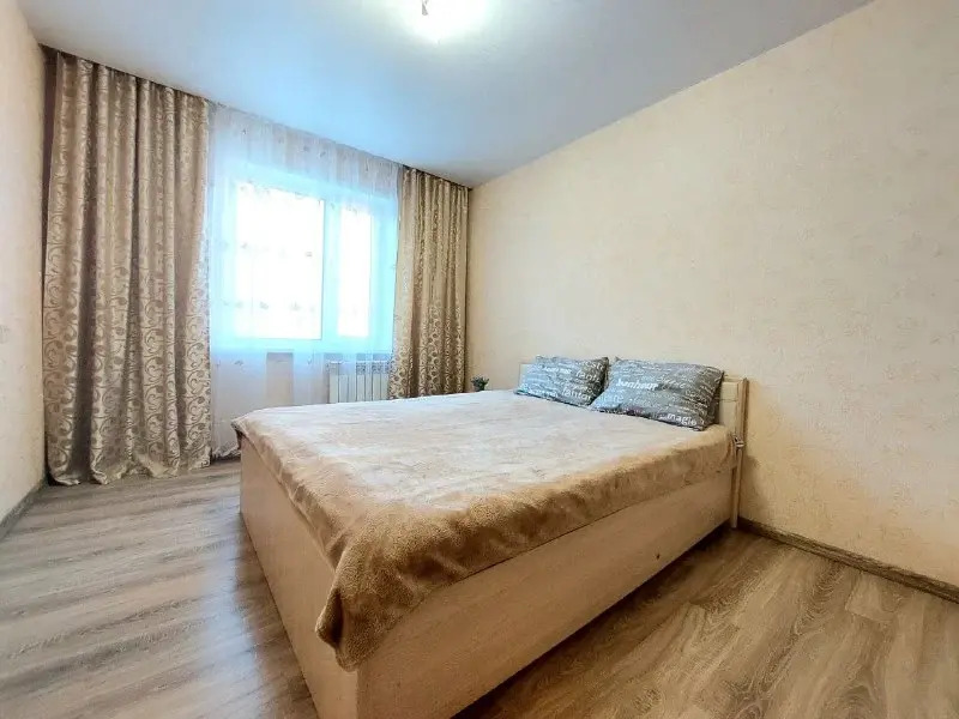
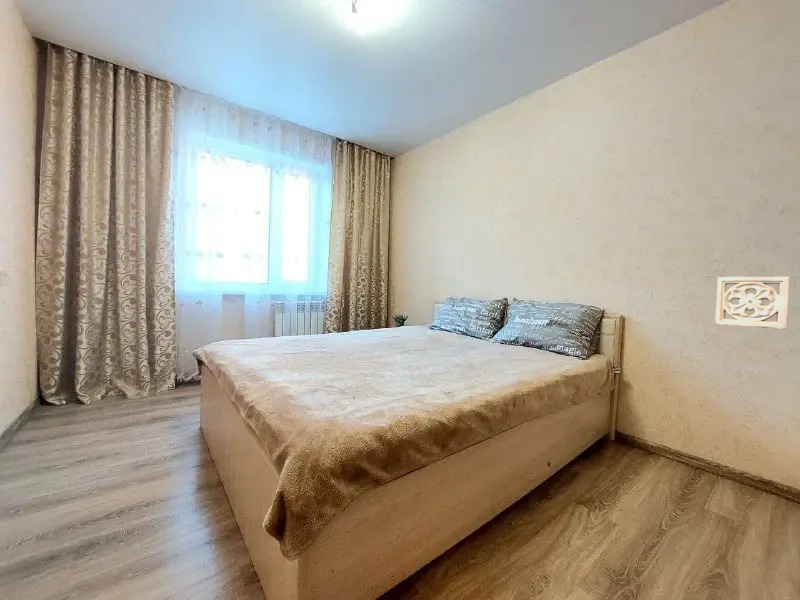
+ wall ornament (749, 302)
